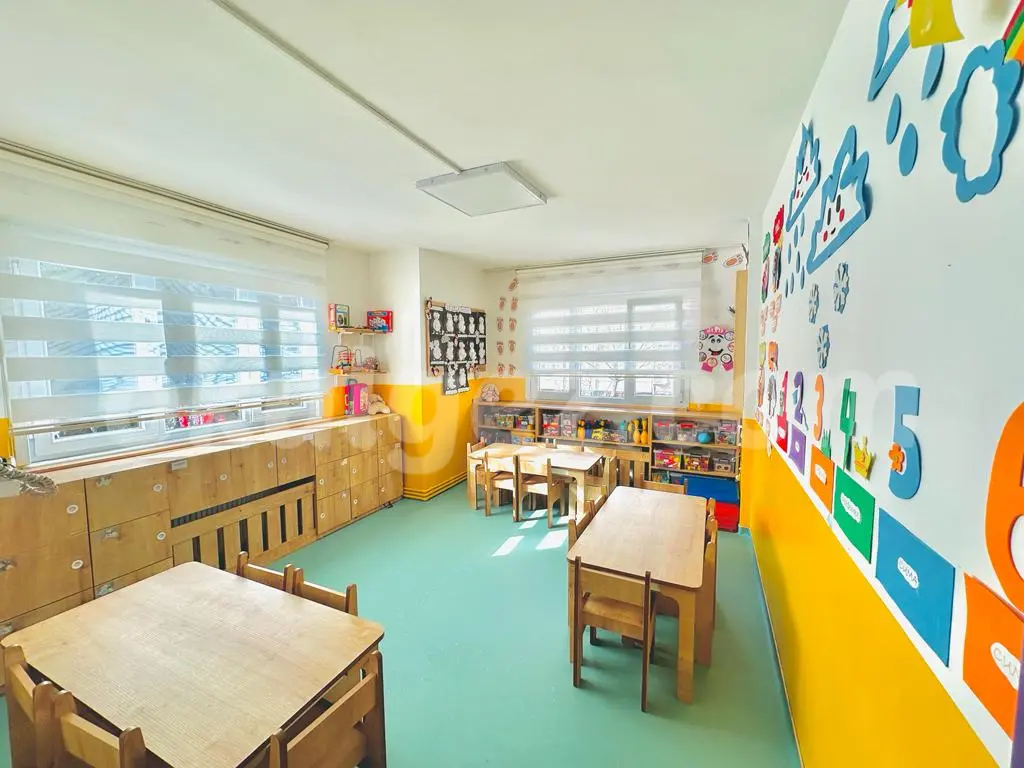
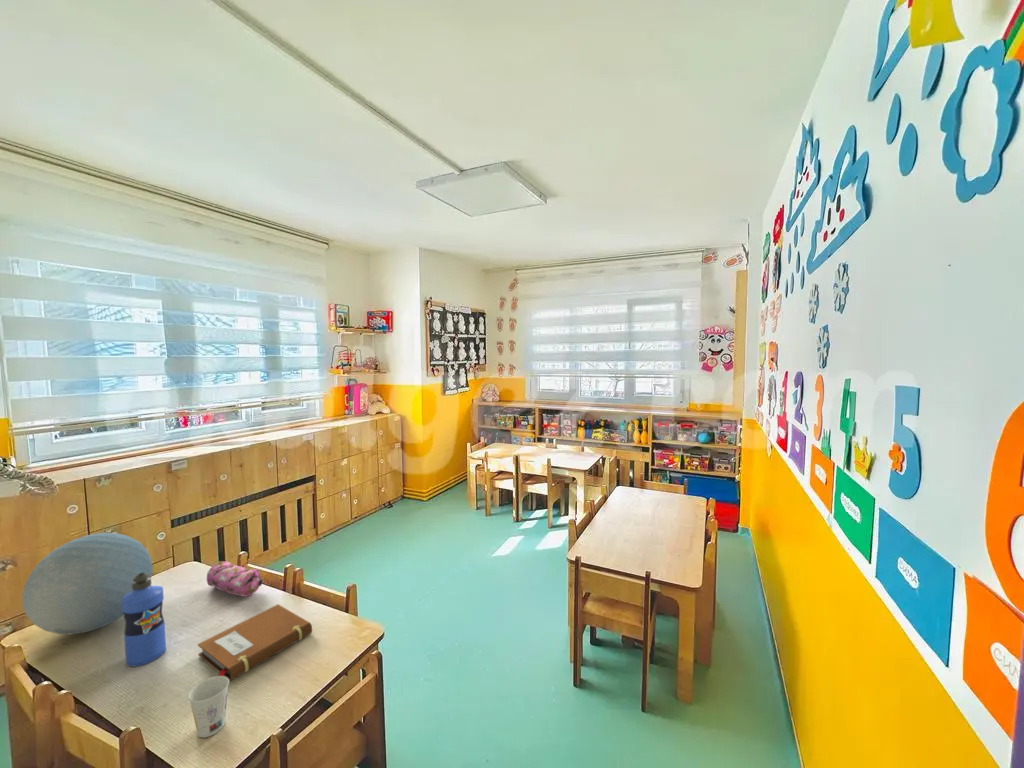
+ water bottle (143, 615)
+ notebook (255, 640)
+ decorative orb (92, 581)
+ pencil case (233, 578)
+ cup (210, 707)
